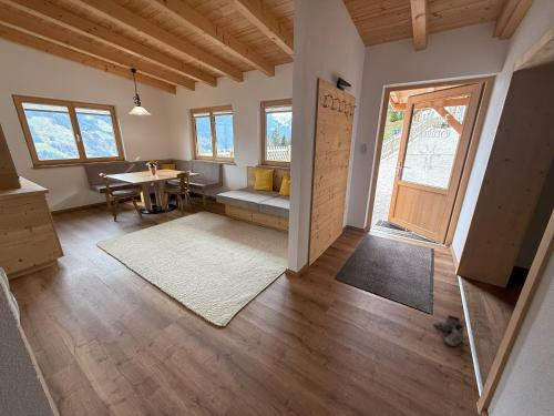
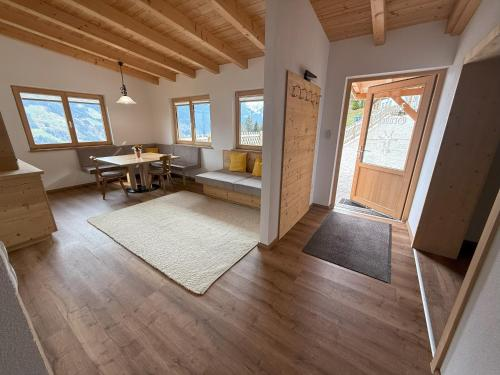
- boots (450, 327)
